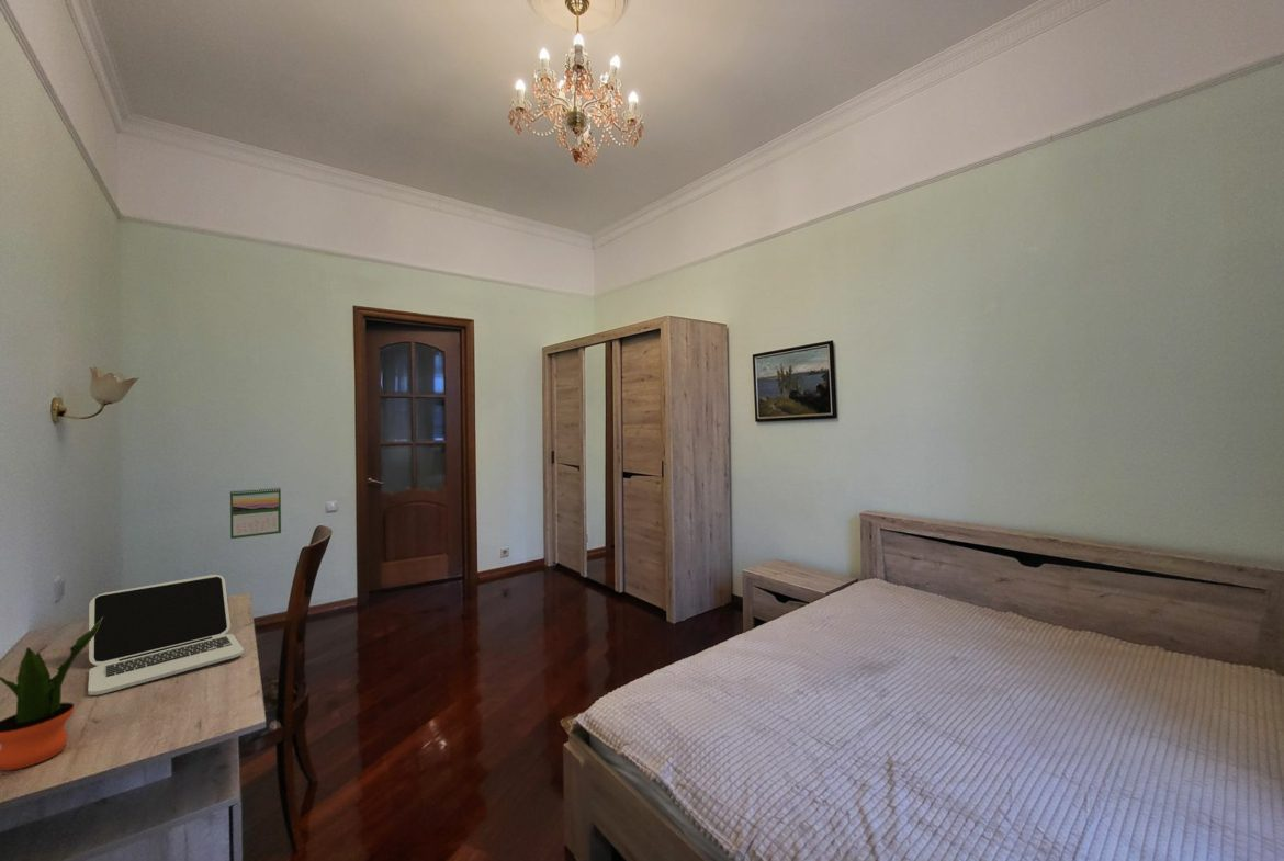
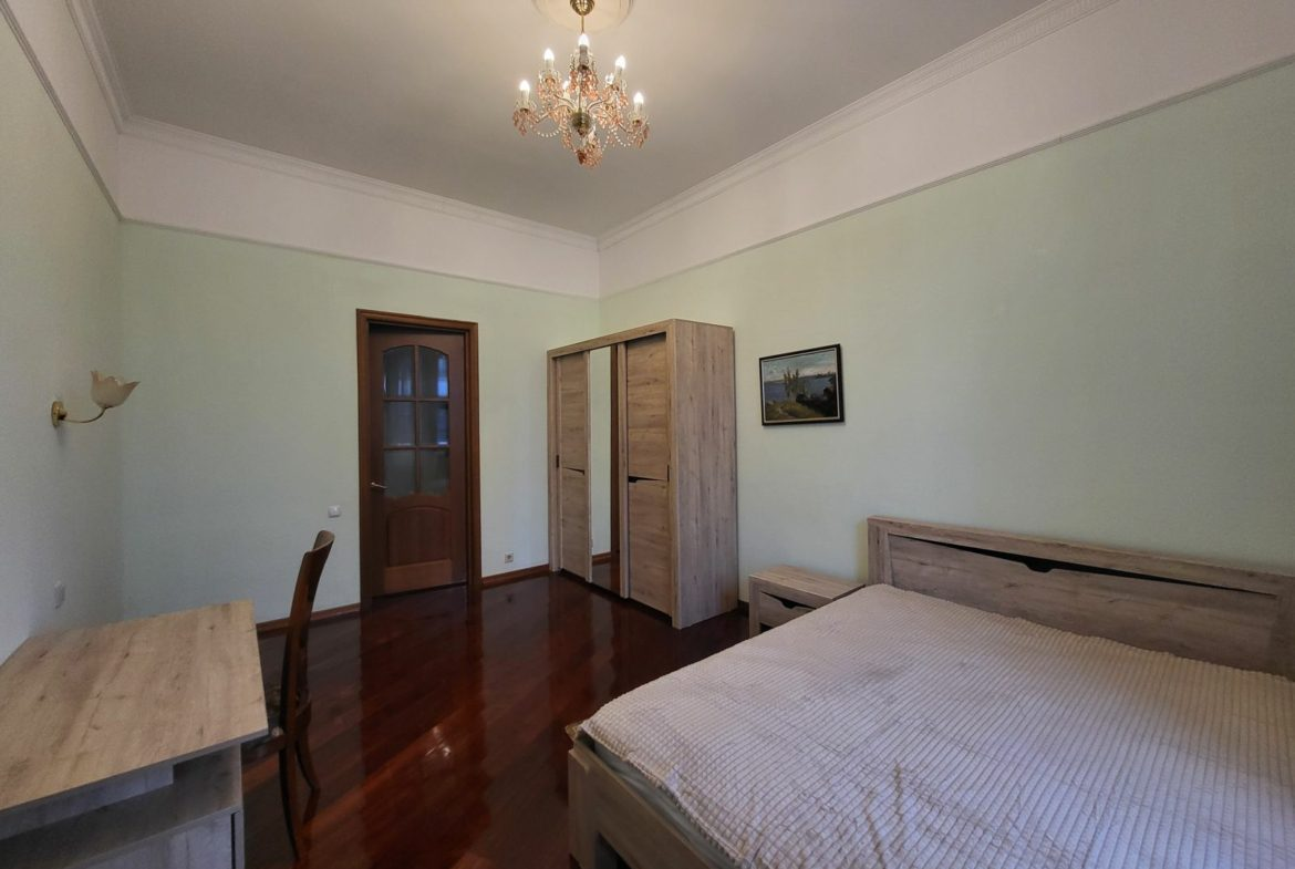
- laptop (167, 624)
- potted plant (50, 687)
- calendar (256, 511)
